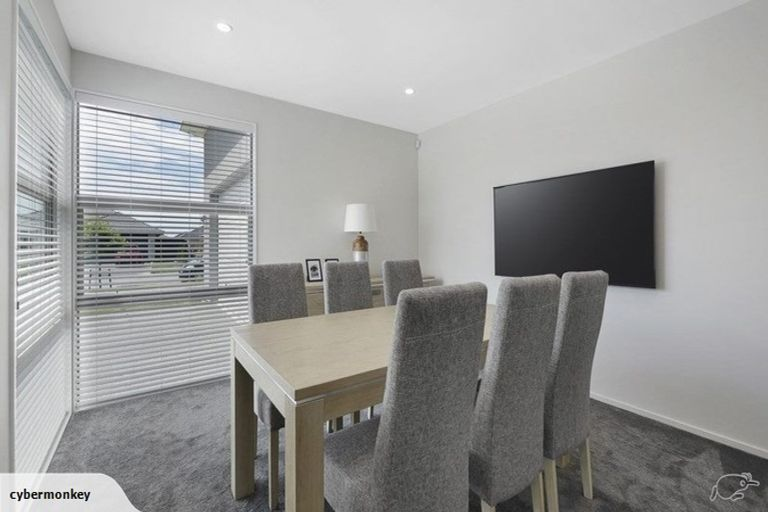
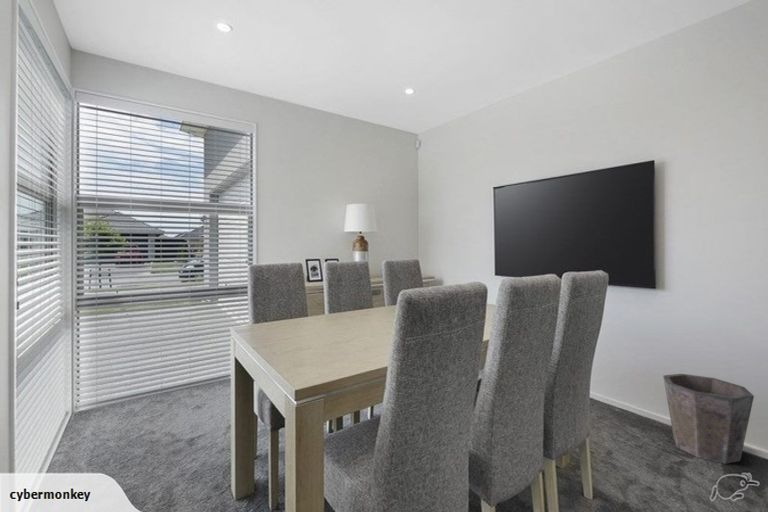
+ waste bin (705, 417)
